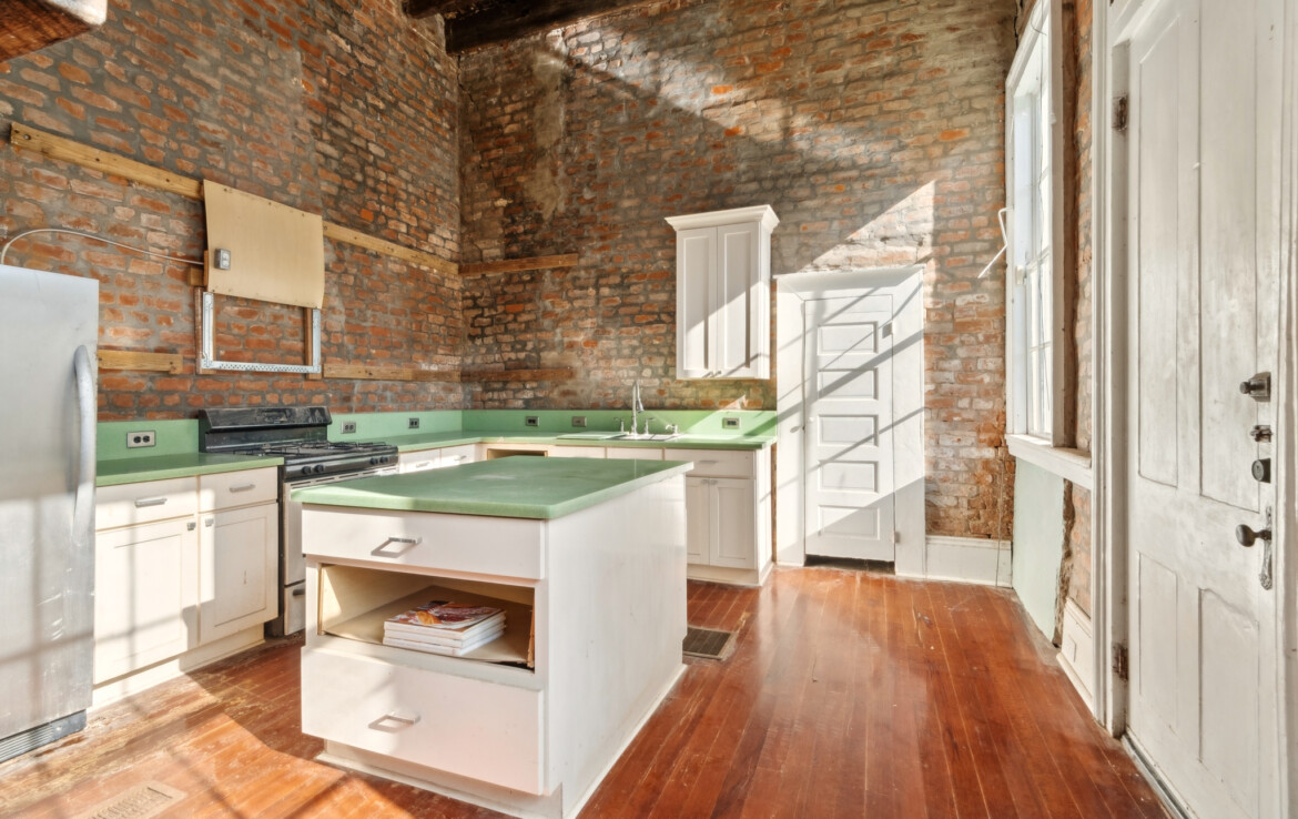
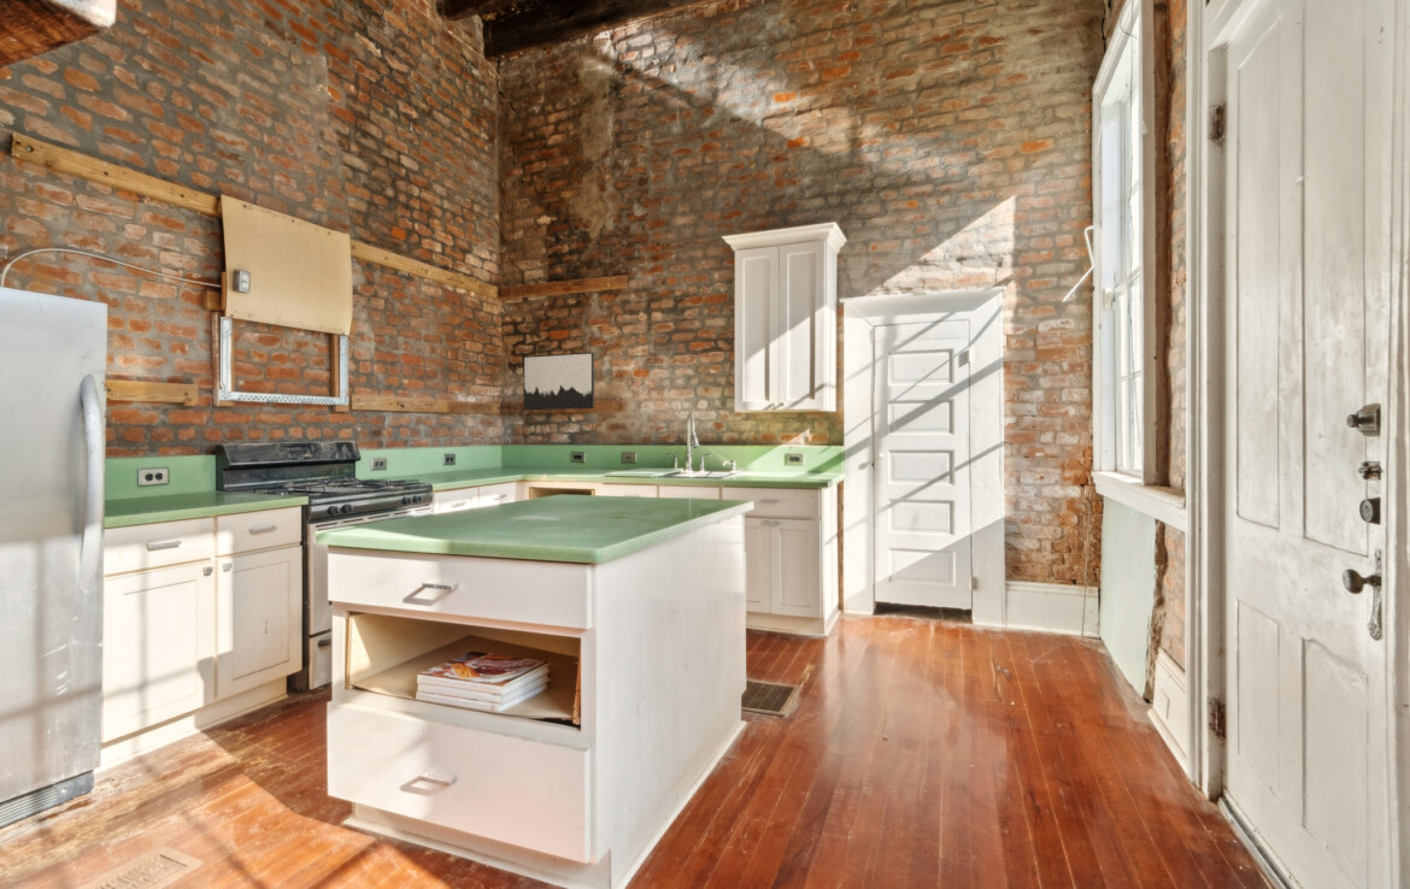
+ wall art (558, 382)
